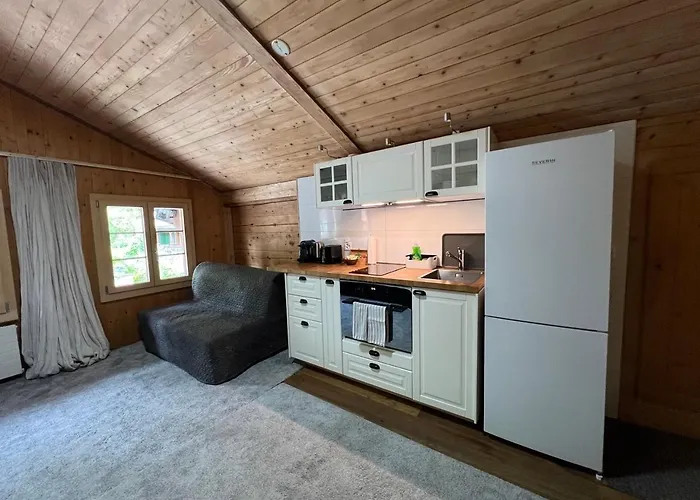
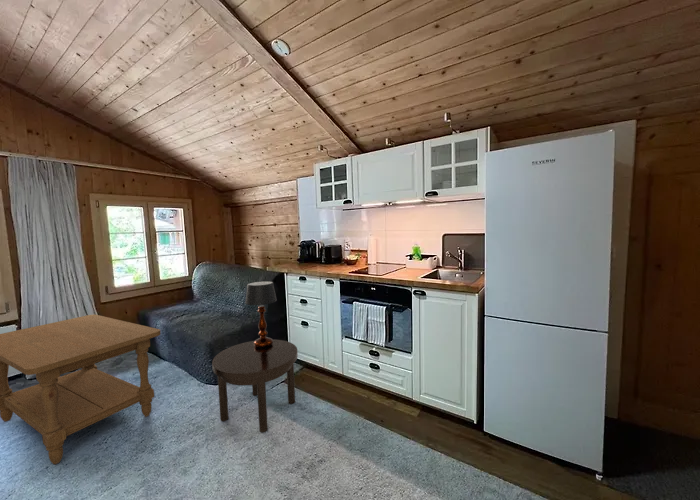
+ table lamp (261, 313)
+ side table (258, 382)
+ coffee table (73, 376)
